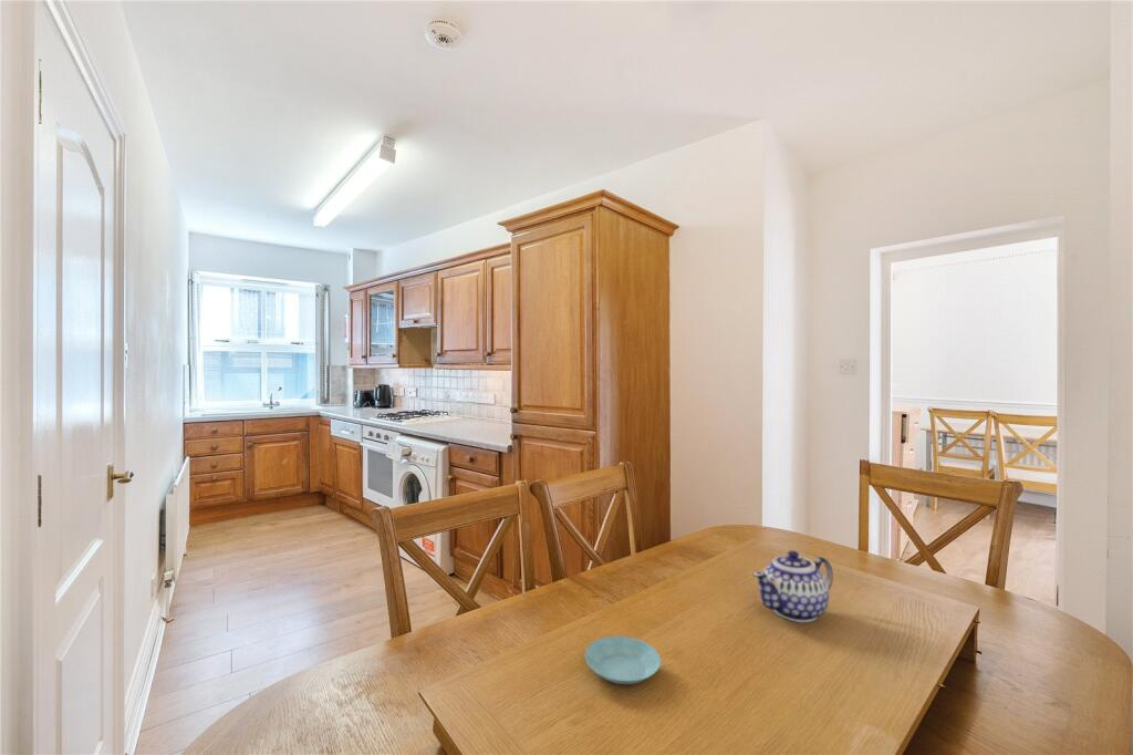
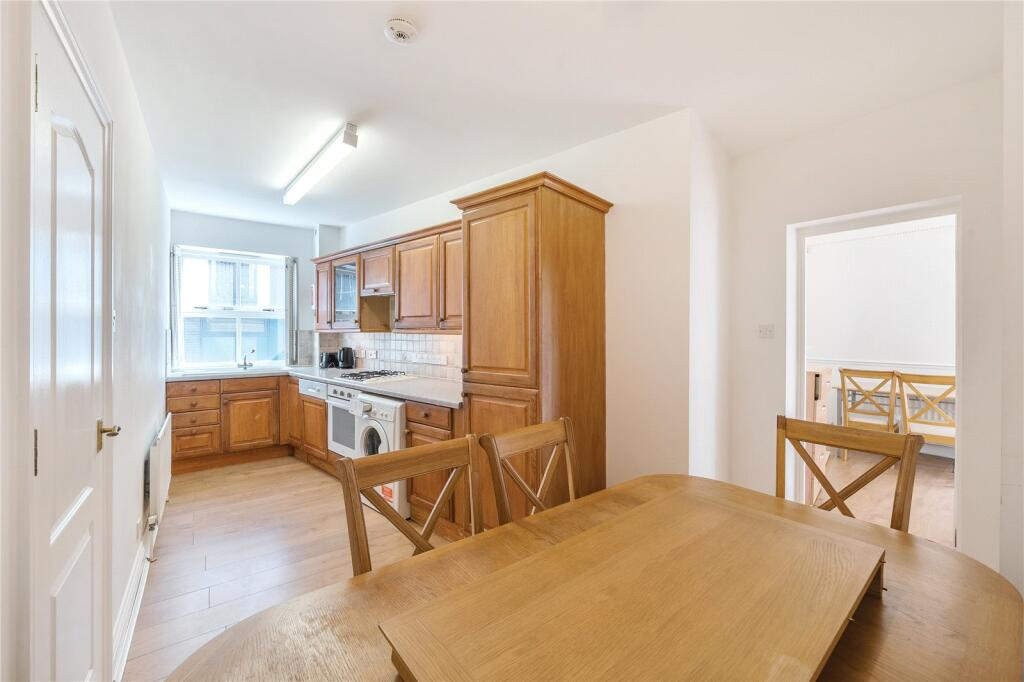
- saucer (622, 663)
- teapot (793, 581)
